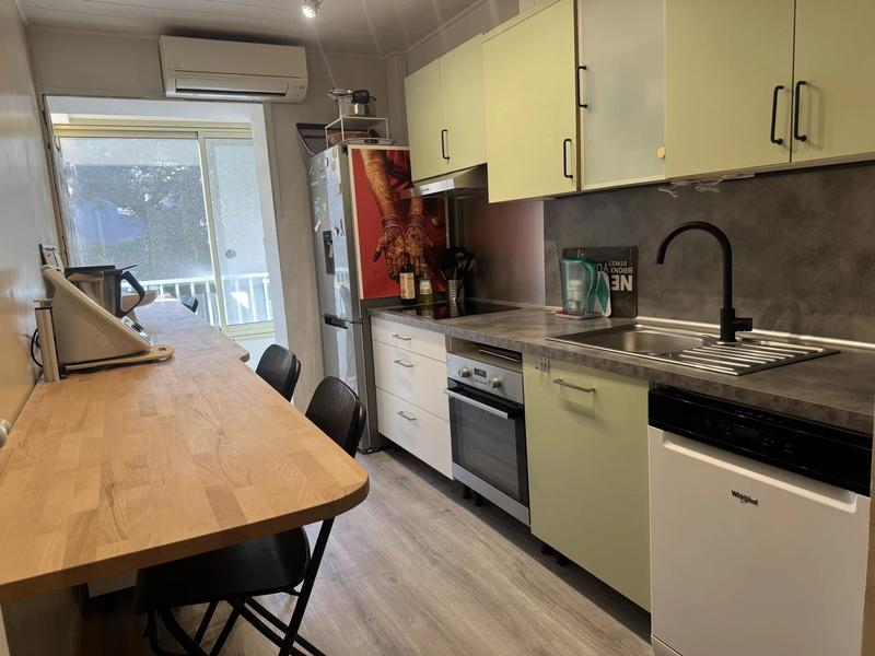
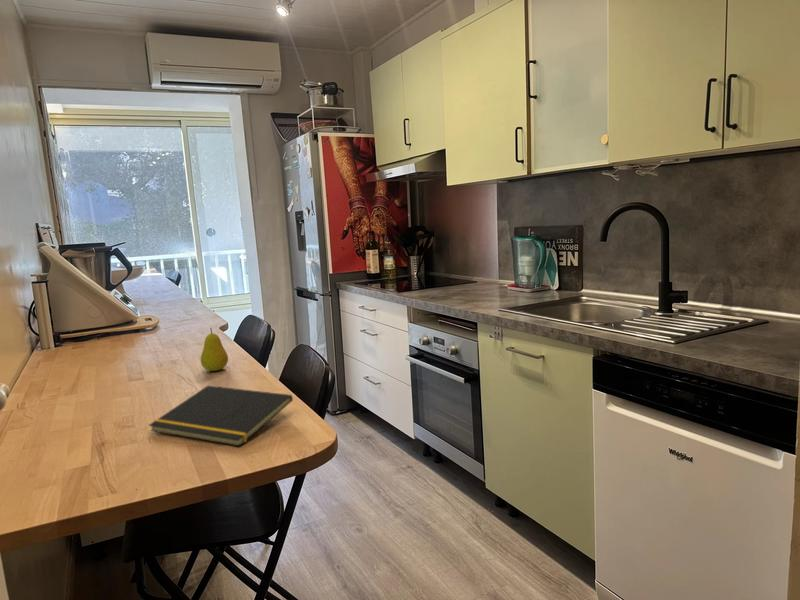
+ fruit (213, 348)
+ notepad (222, 412)
